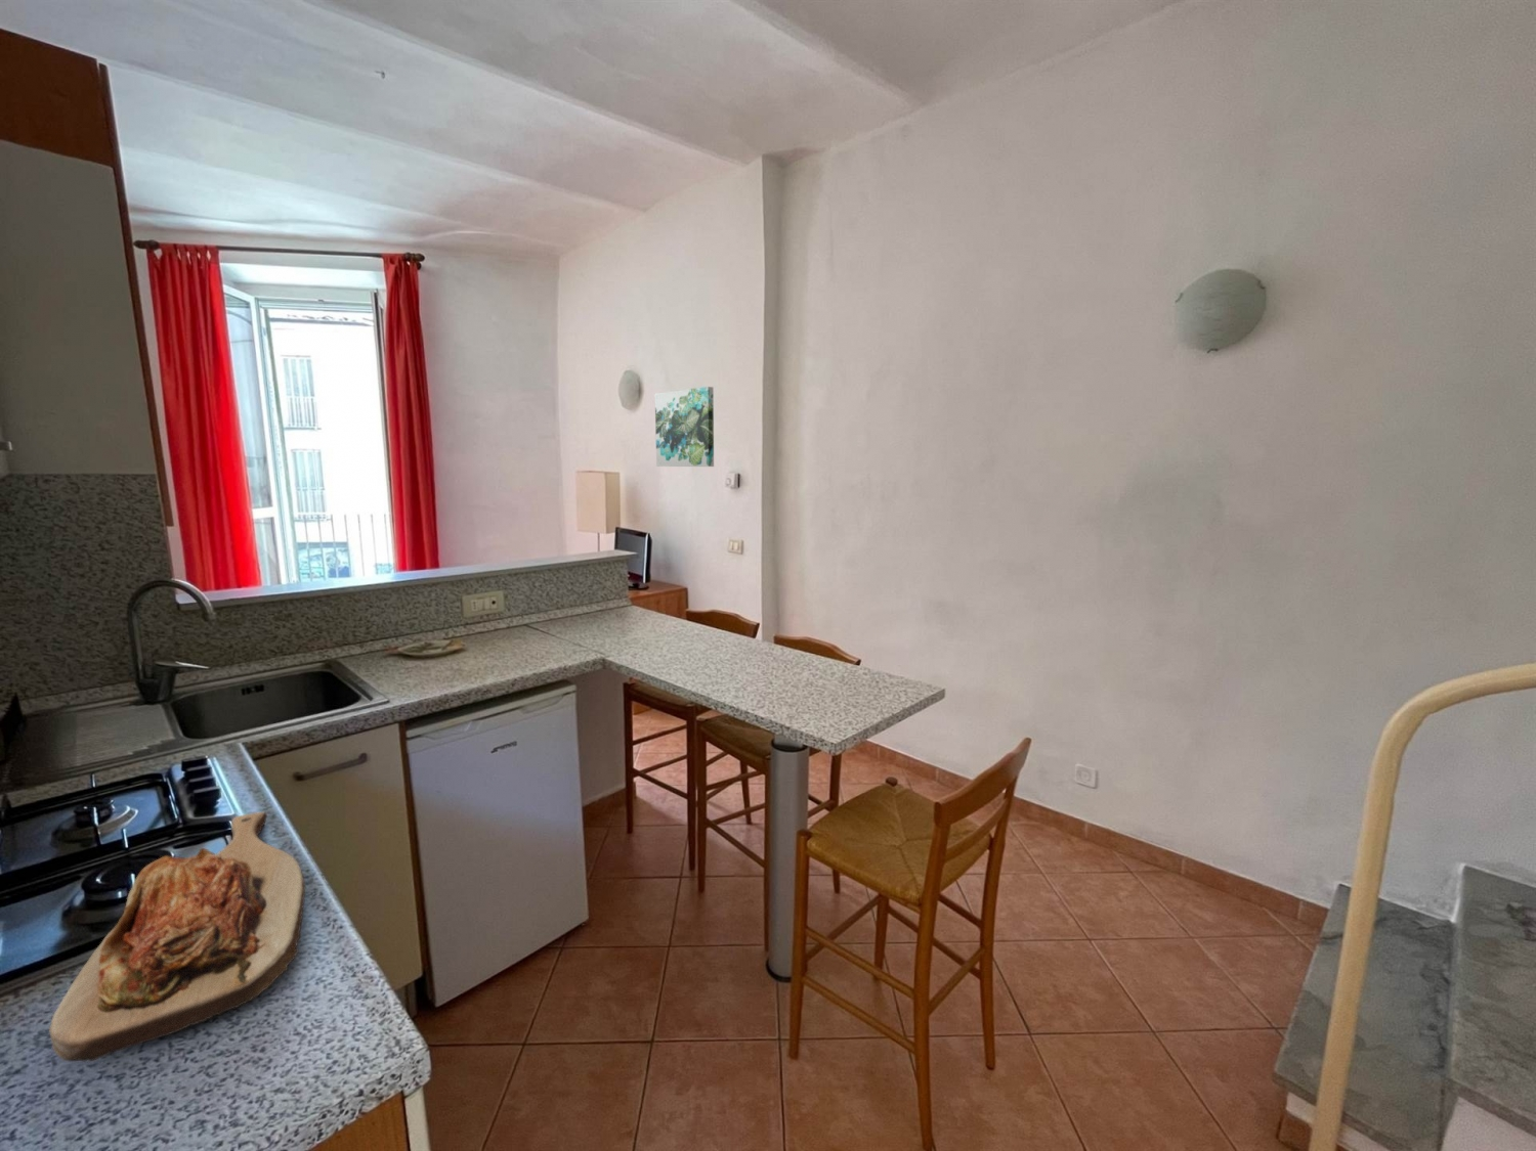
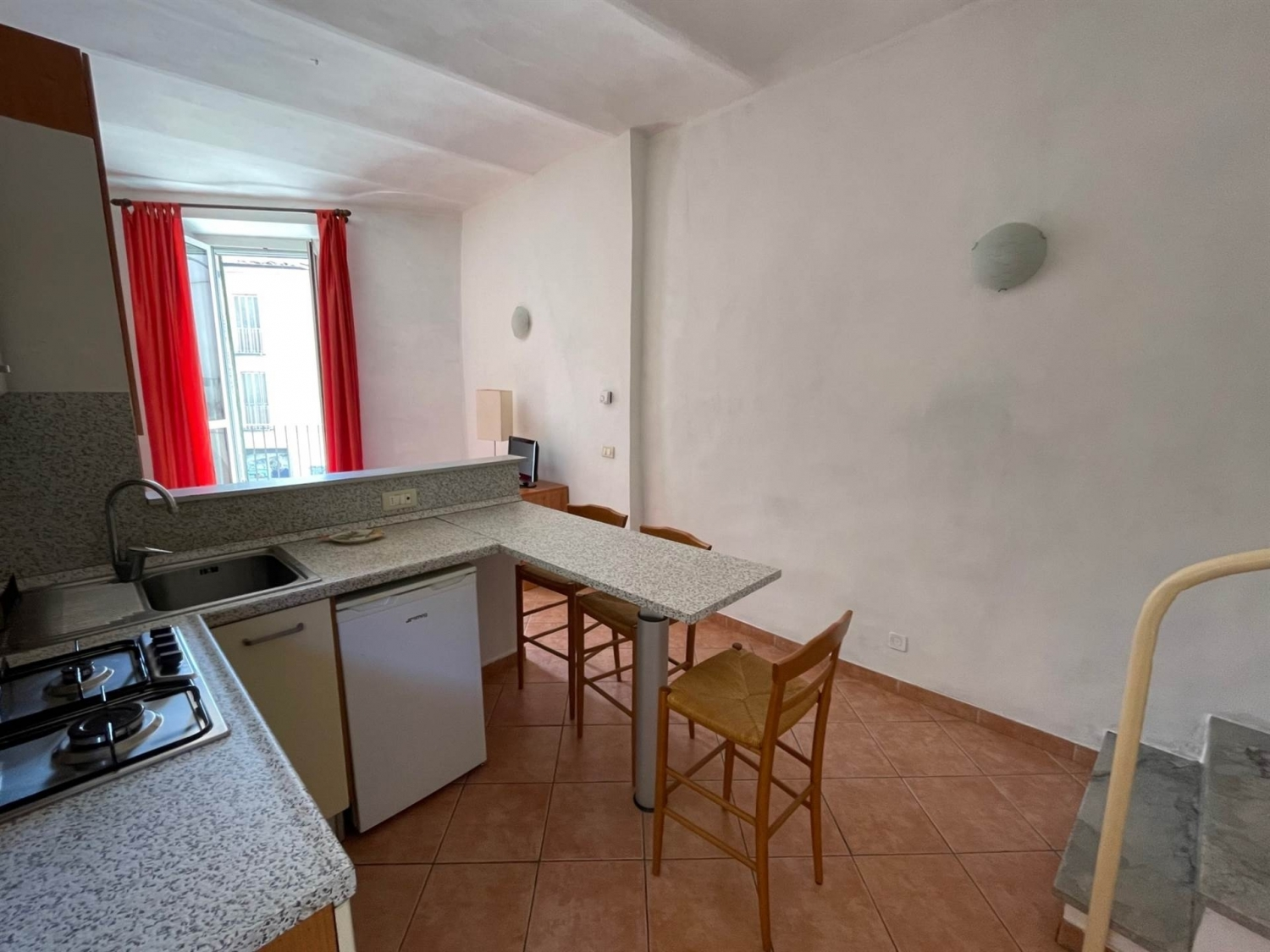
- wall art (683, 429)
- cutting board (197, 884)
